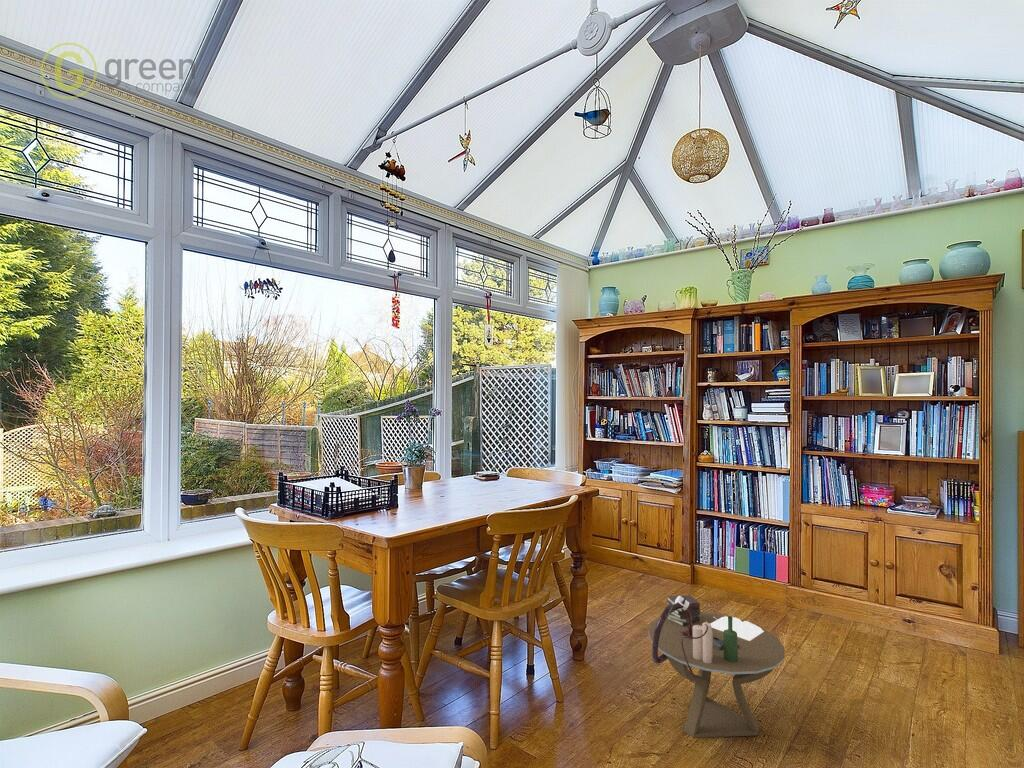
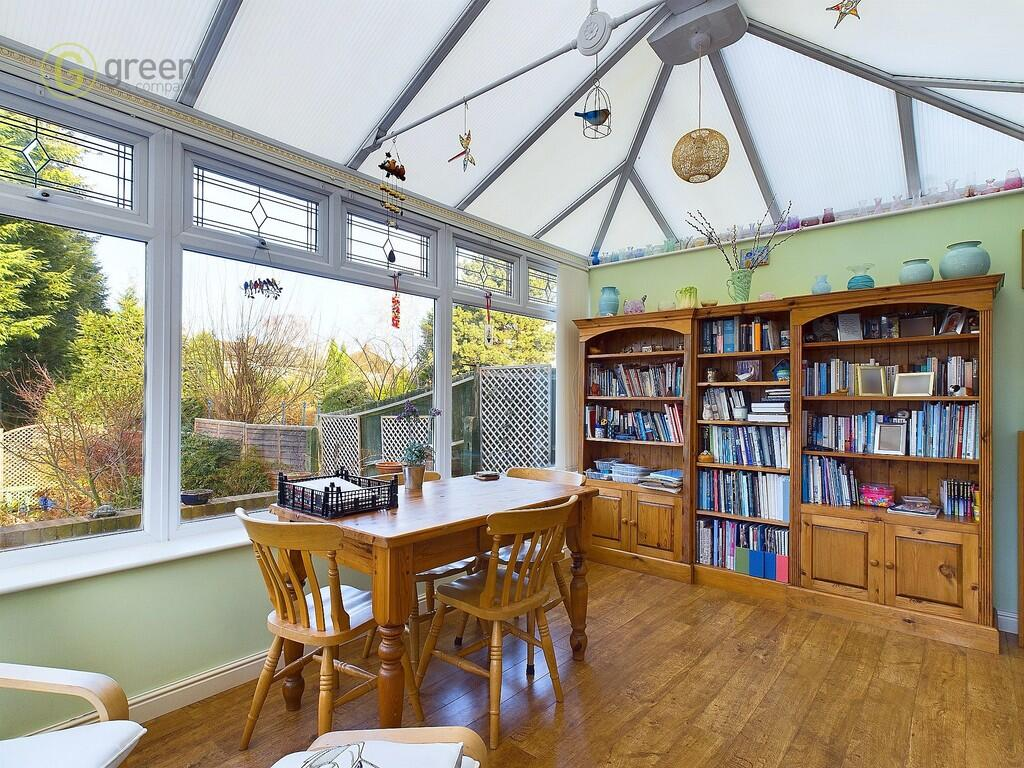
- side table (707, 660)
